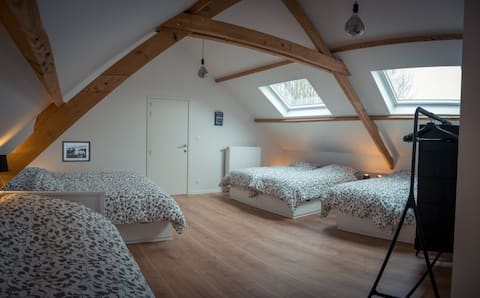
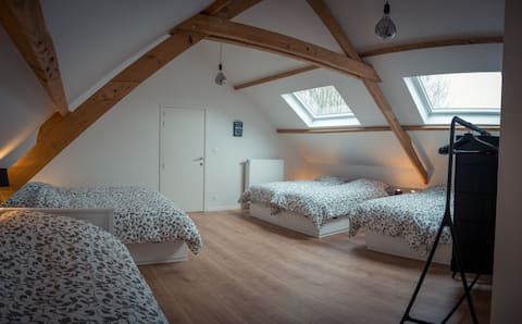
- picture frame (76, 151)
